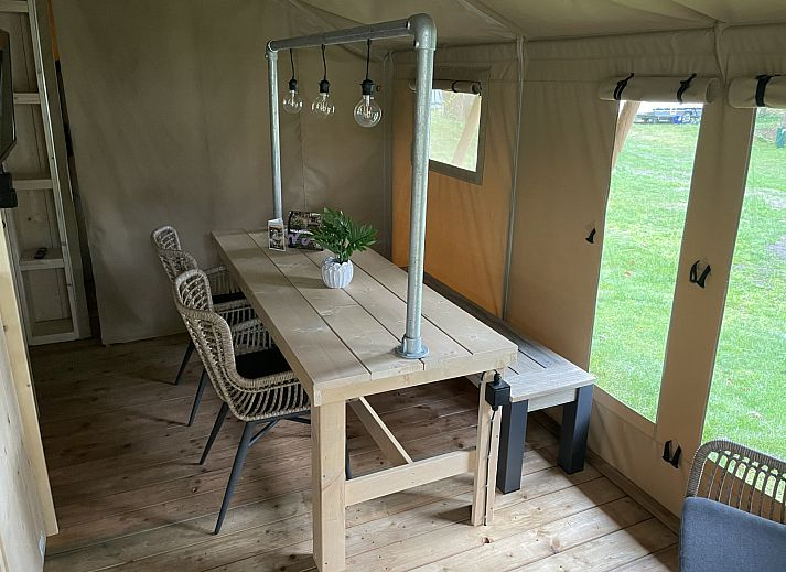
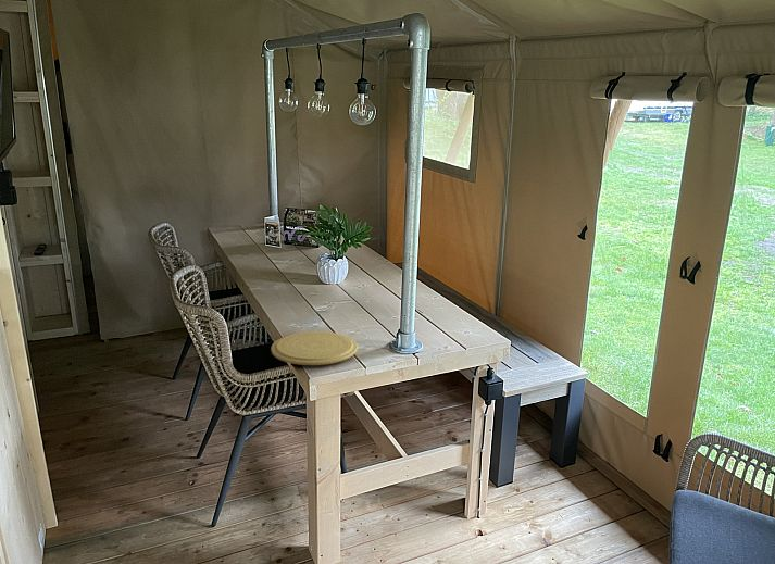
+ plate (314, 346)
